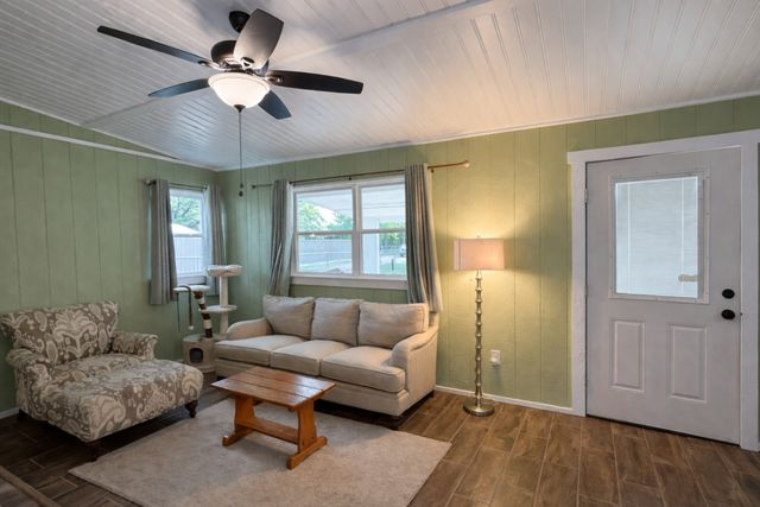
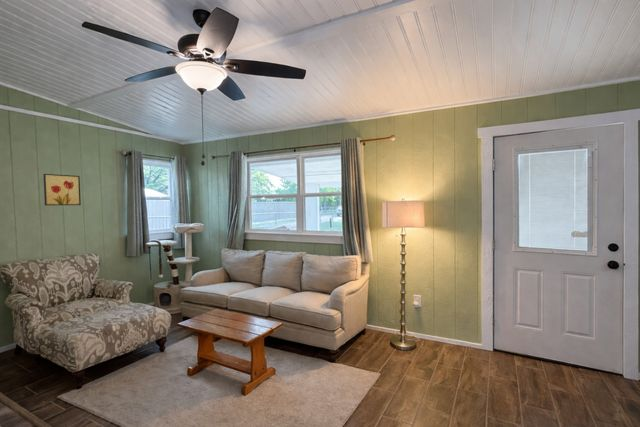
+ wall art (62, 190)
